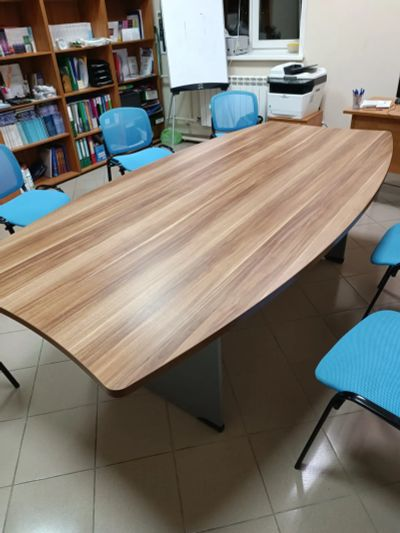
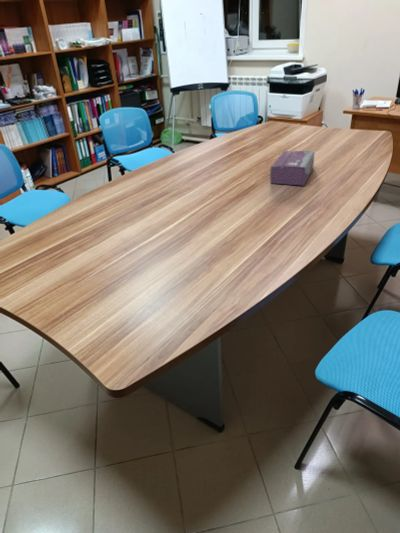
+ tissue box (292, 166)
